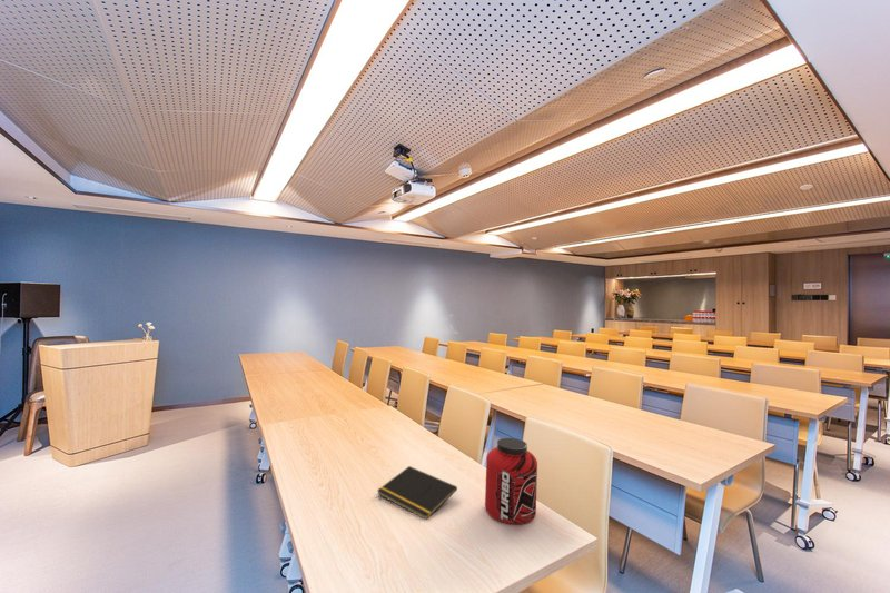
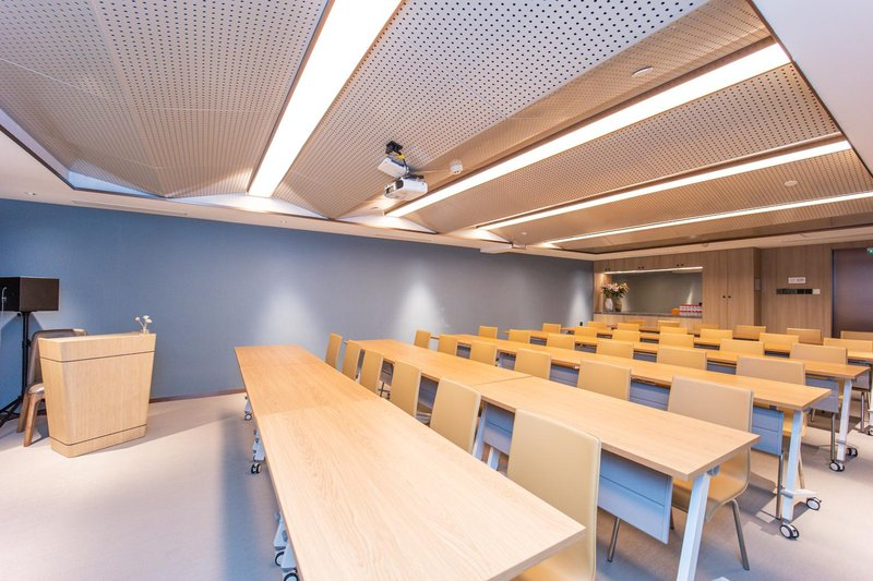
- protein powder (511, 476)
- notepad (416, 490)
